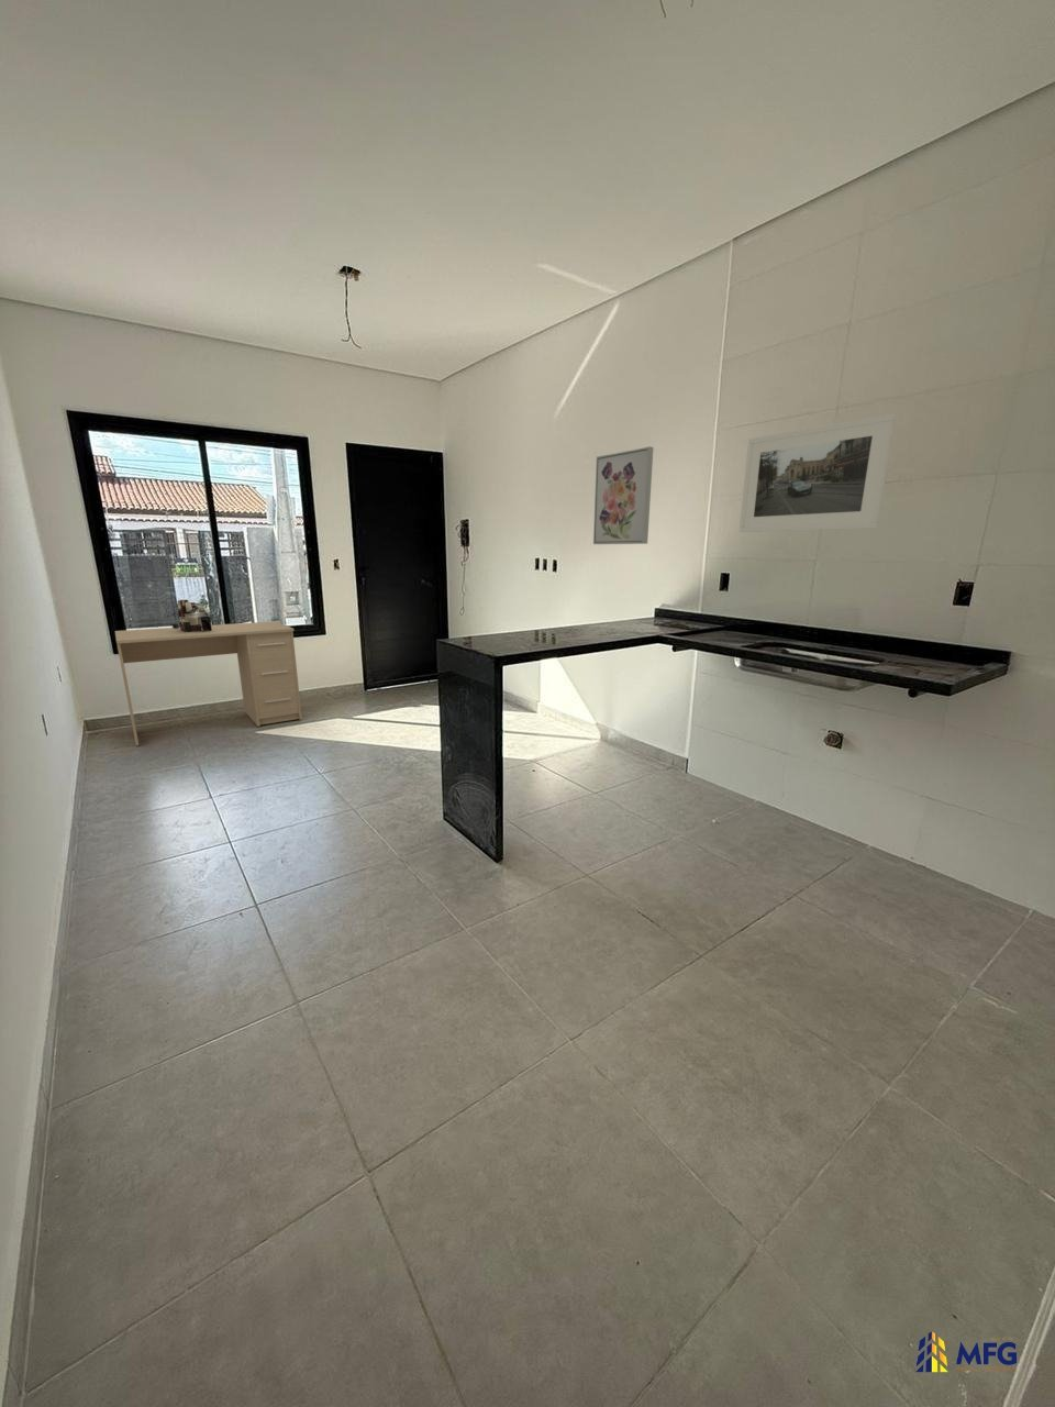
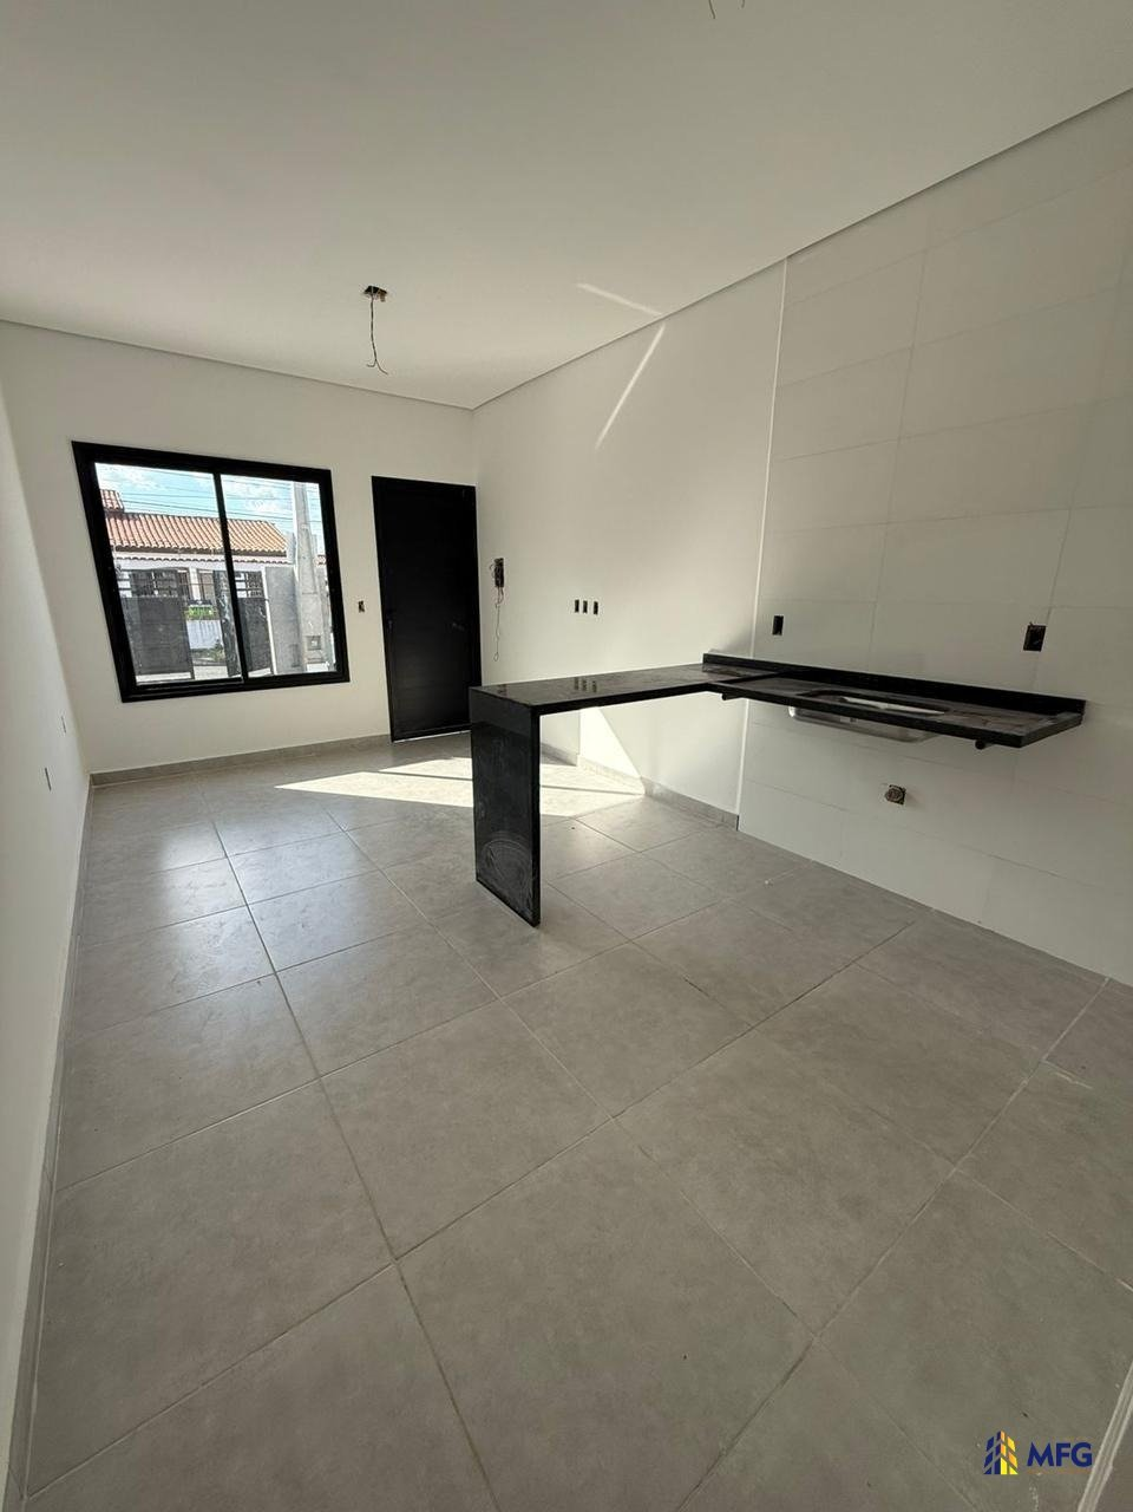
- desk (208, 655)
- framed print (808, 480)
- ruined building (191, 614)
- wall art (621, 499)
